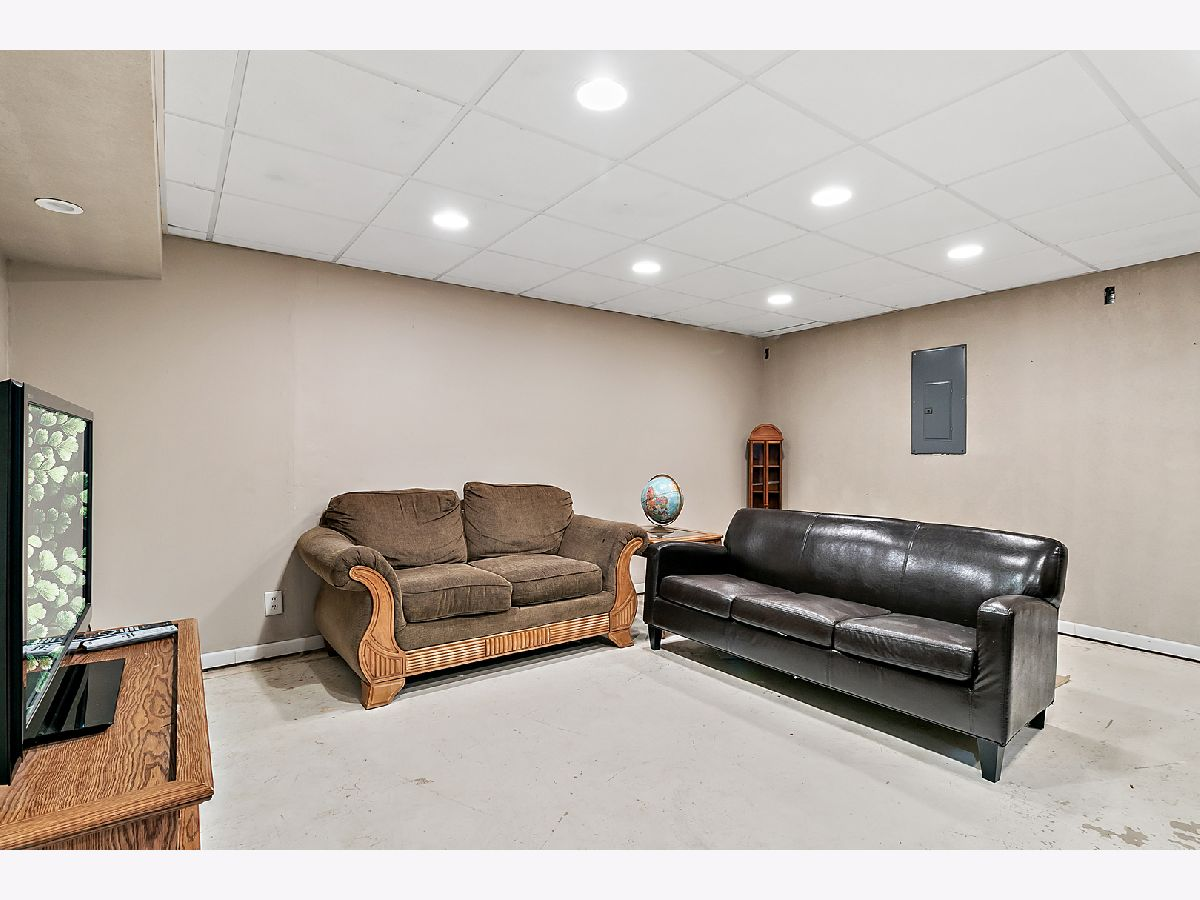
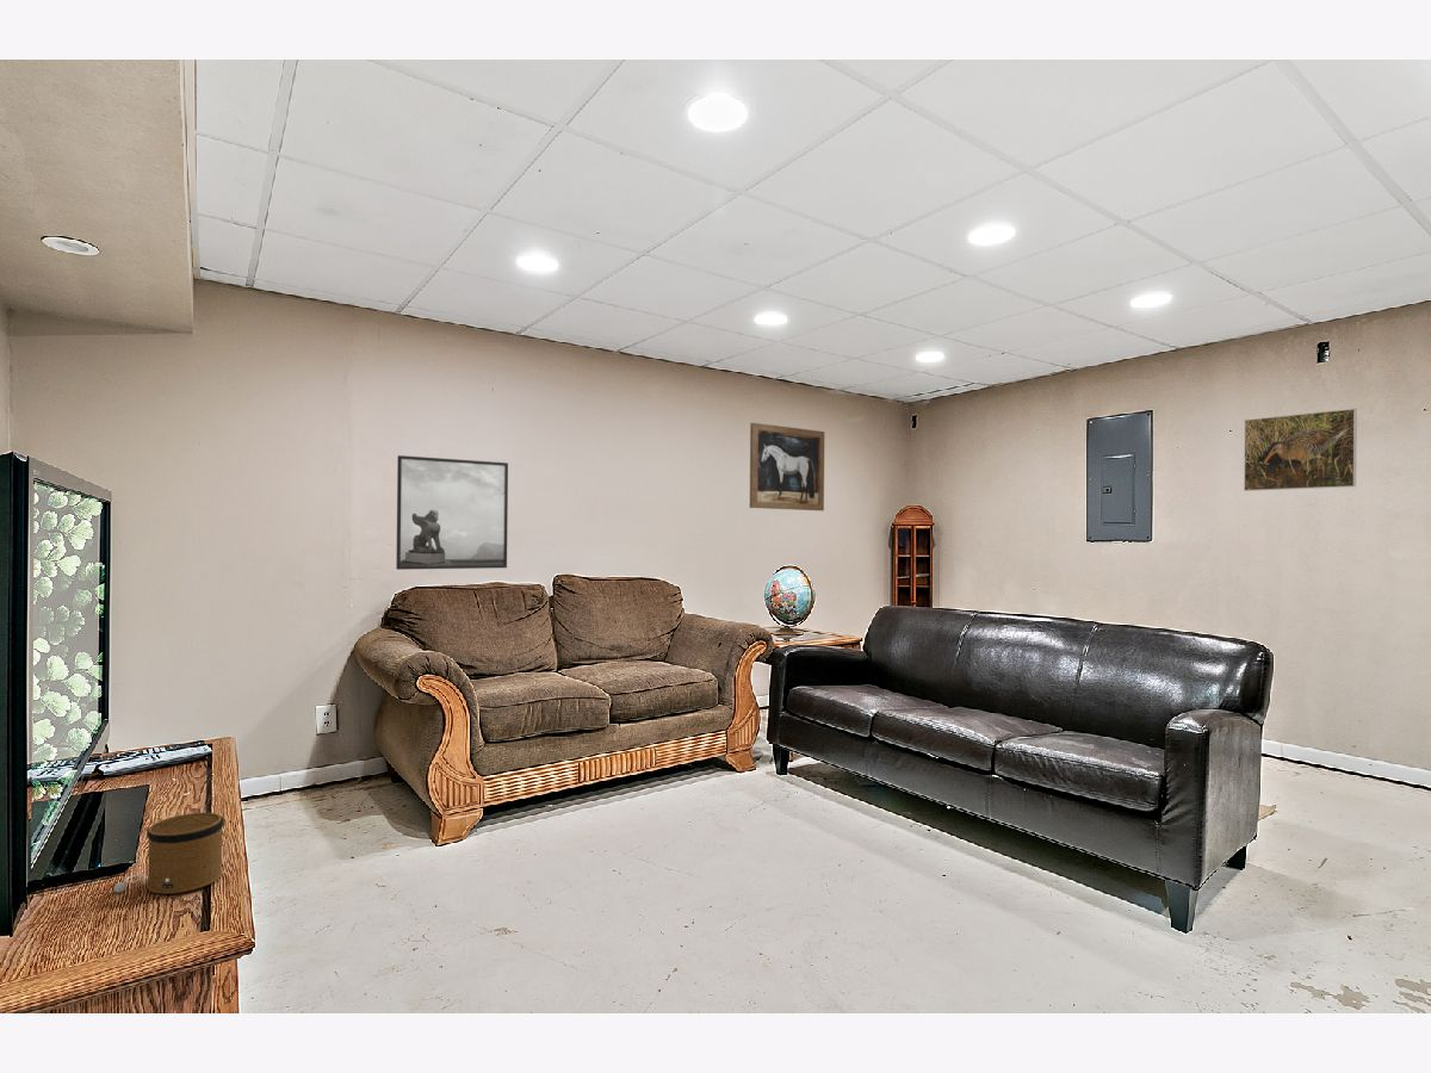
+ speaker (172, 848)
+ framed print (1297, 451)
+ wall art (788, 467)
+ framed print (454, 514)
